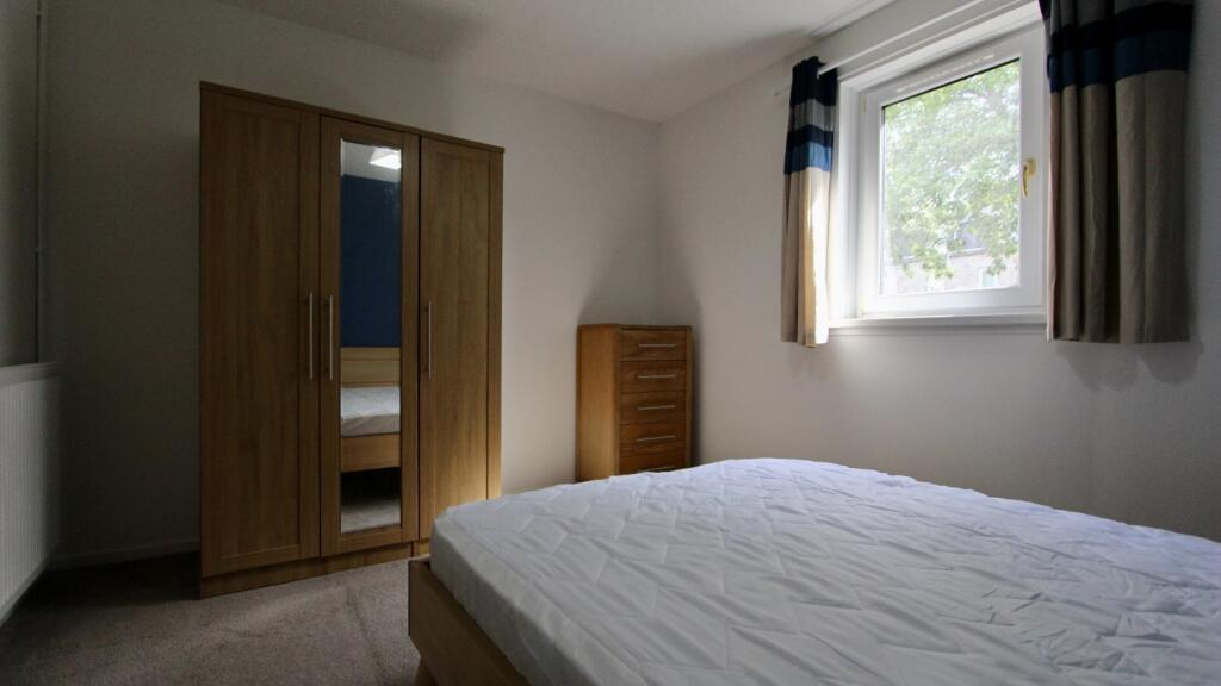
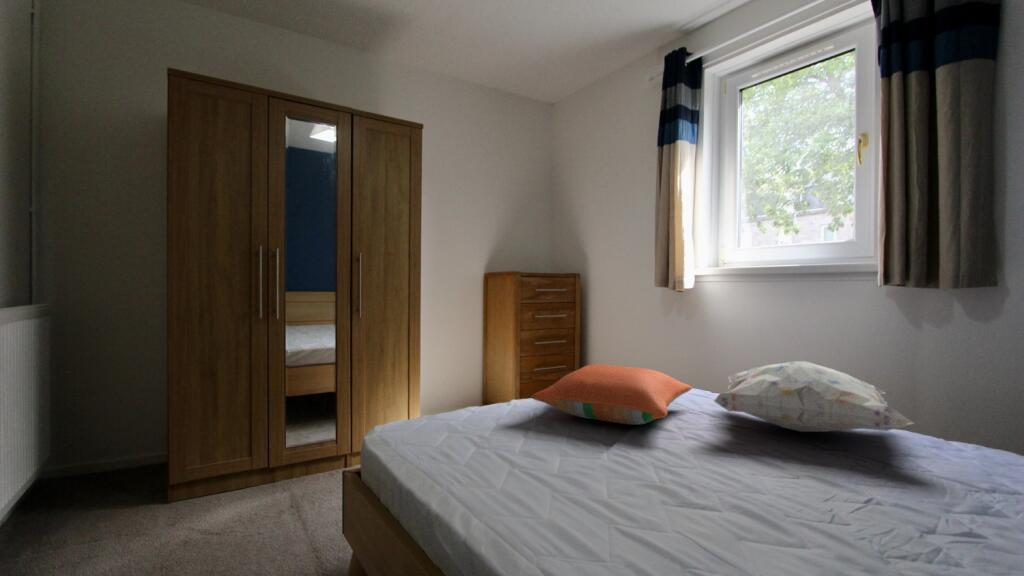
+ decorative pillow (802, 396)
+ pillow (614, 391)
